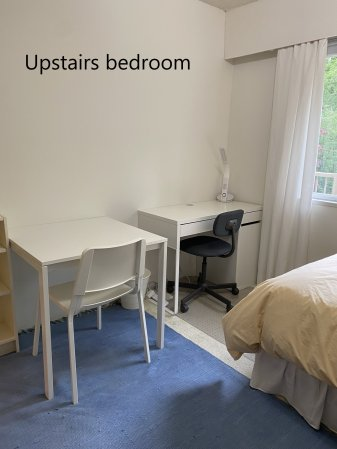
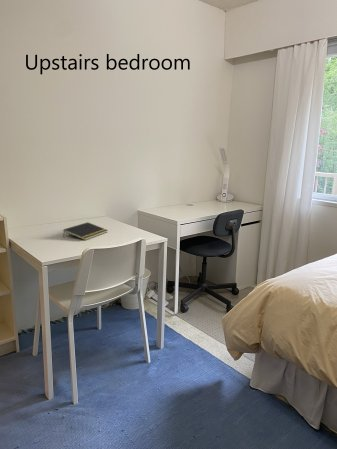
+ notepad (86, 230)
